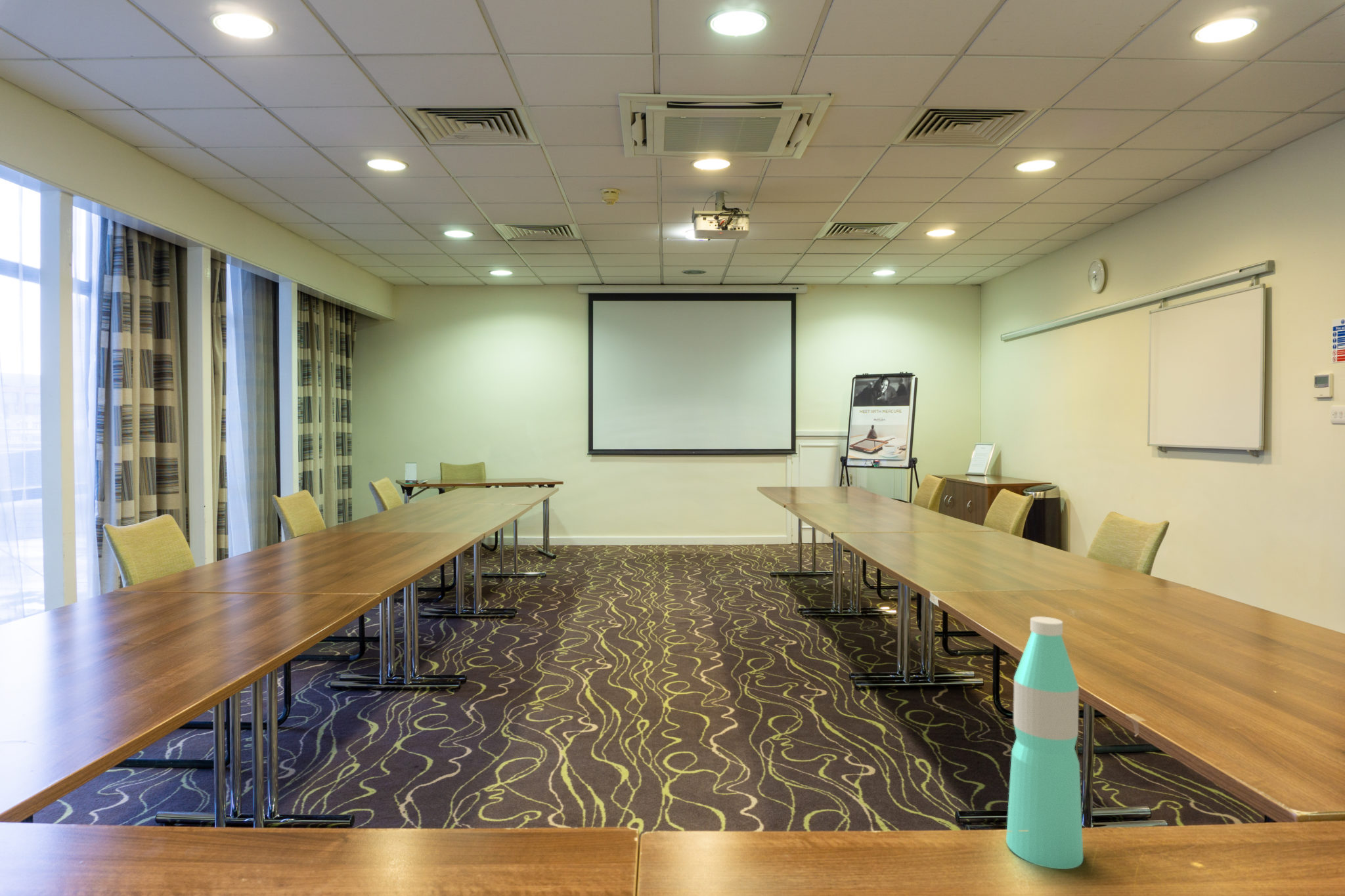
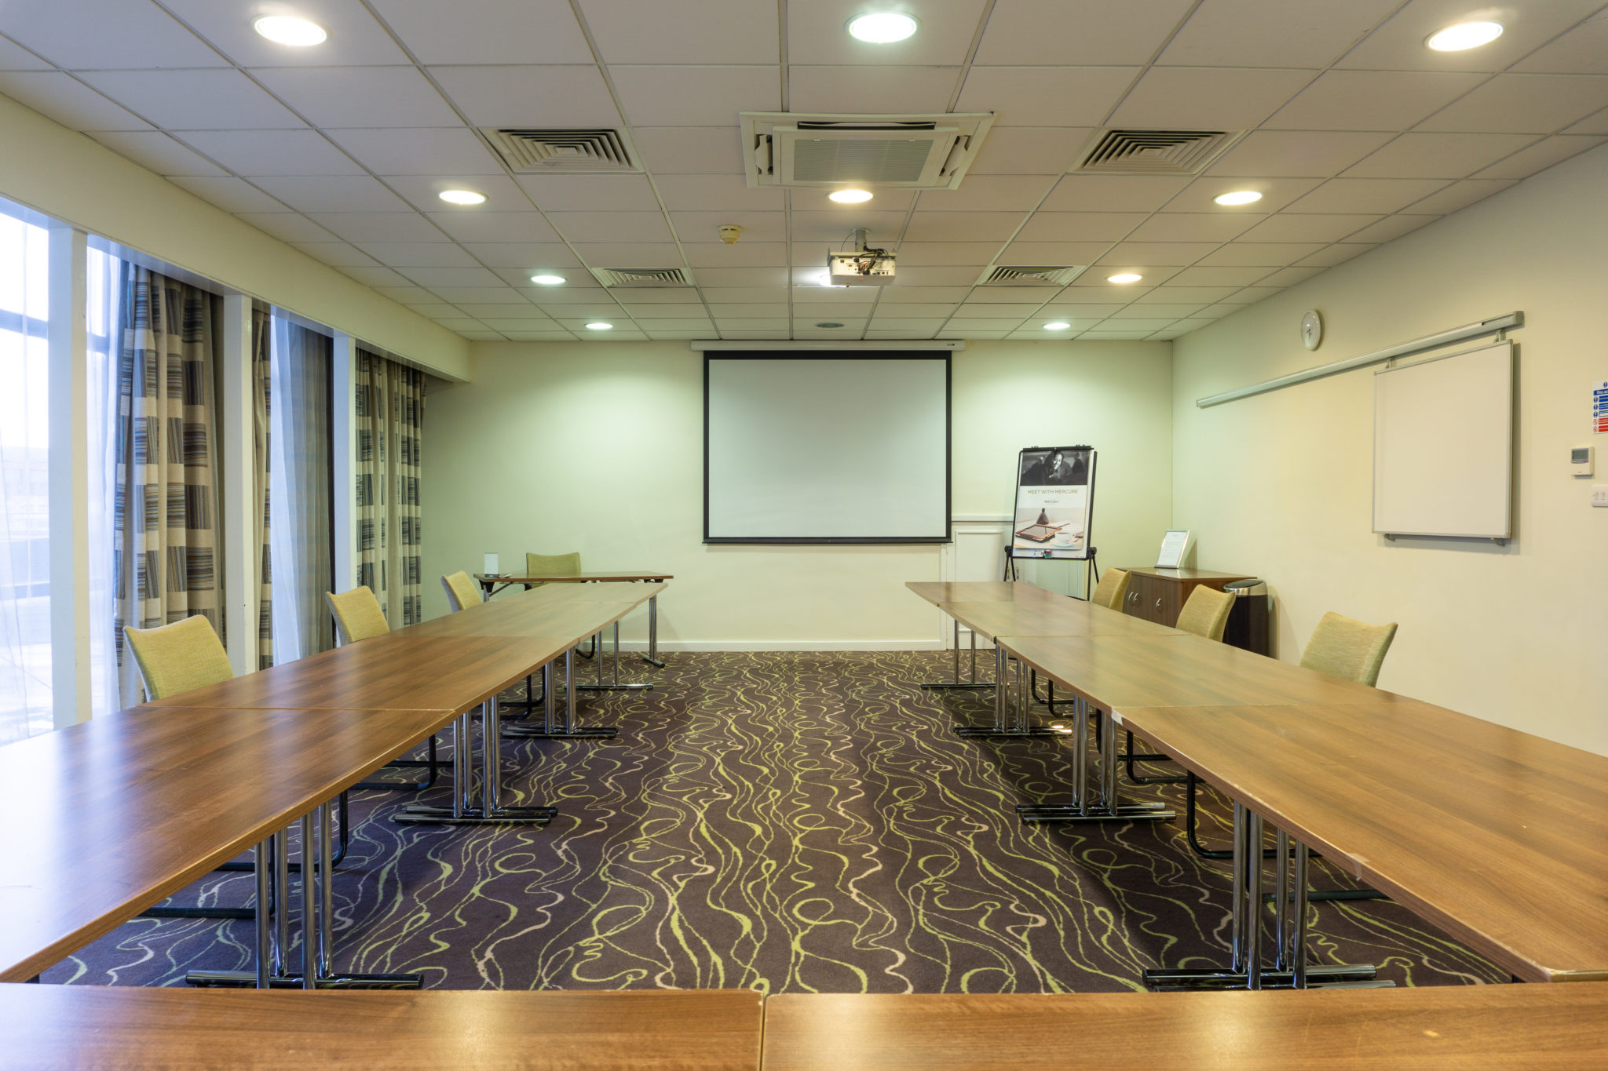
- water bottle (1045, 735)
